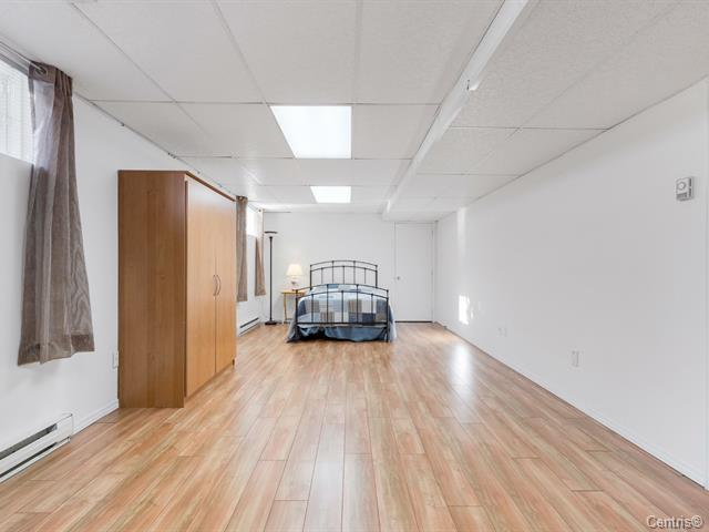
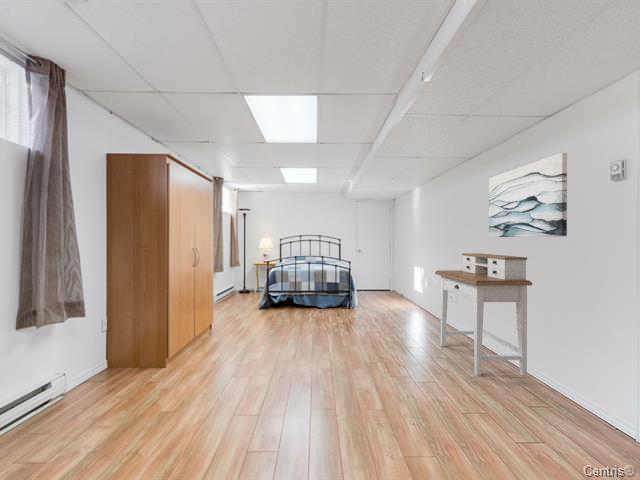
+ wall art (521, 202)
+ desk (476, 306)
